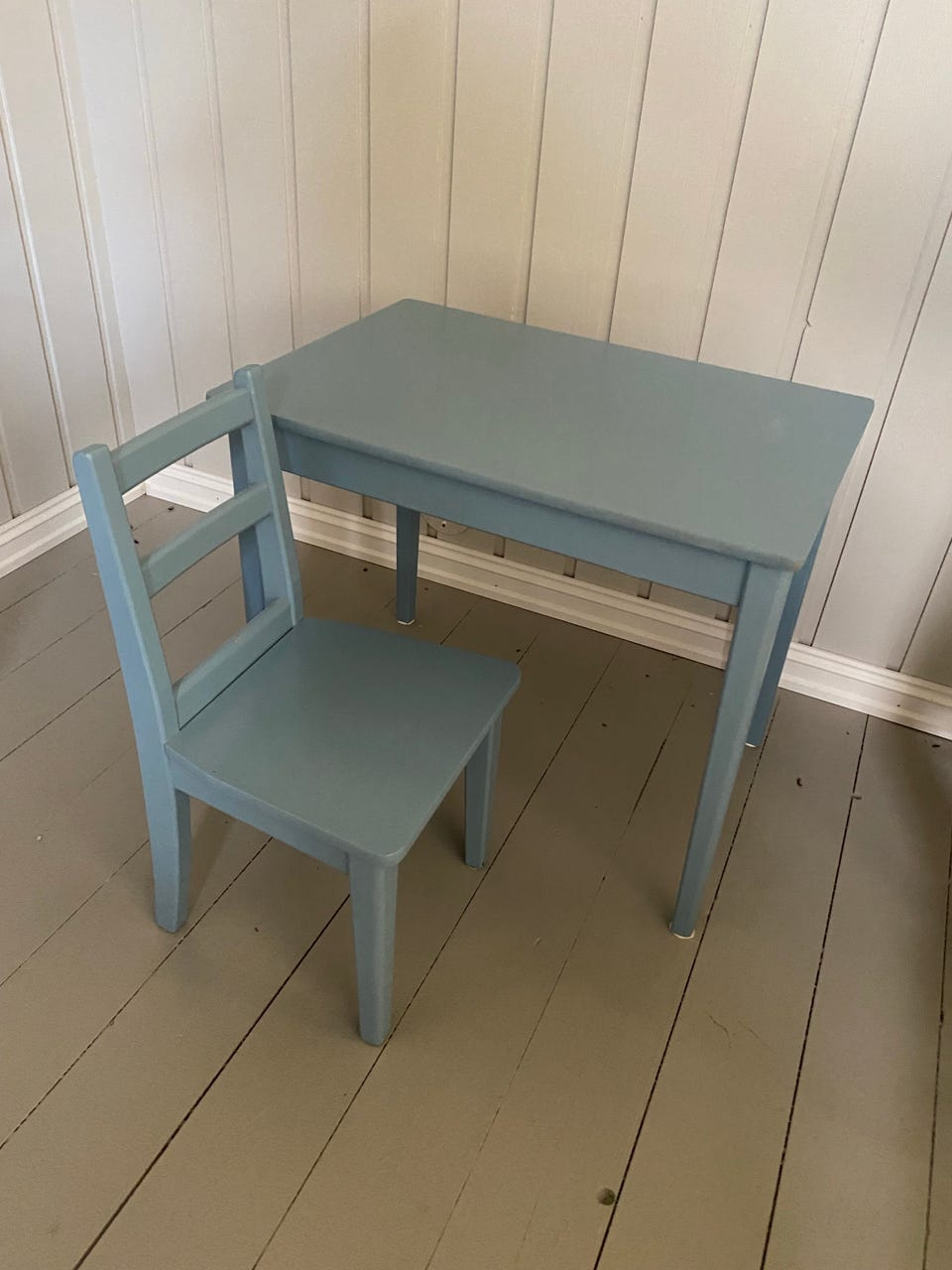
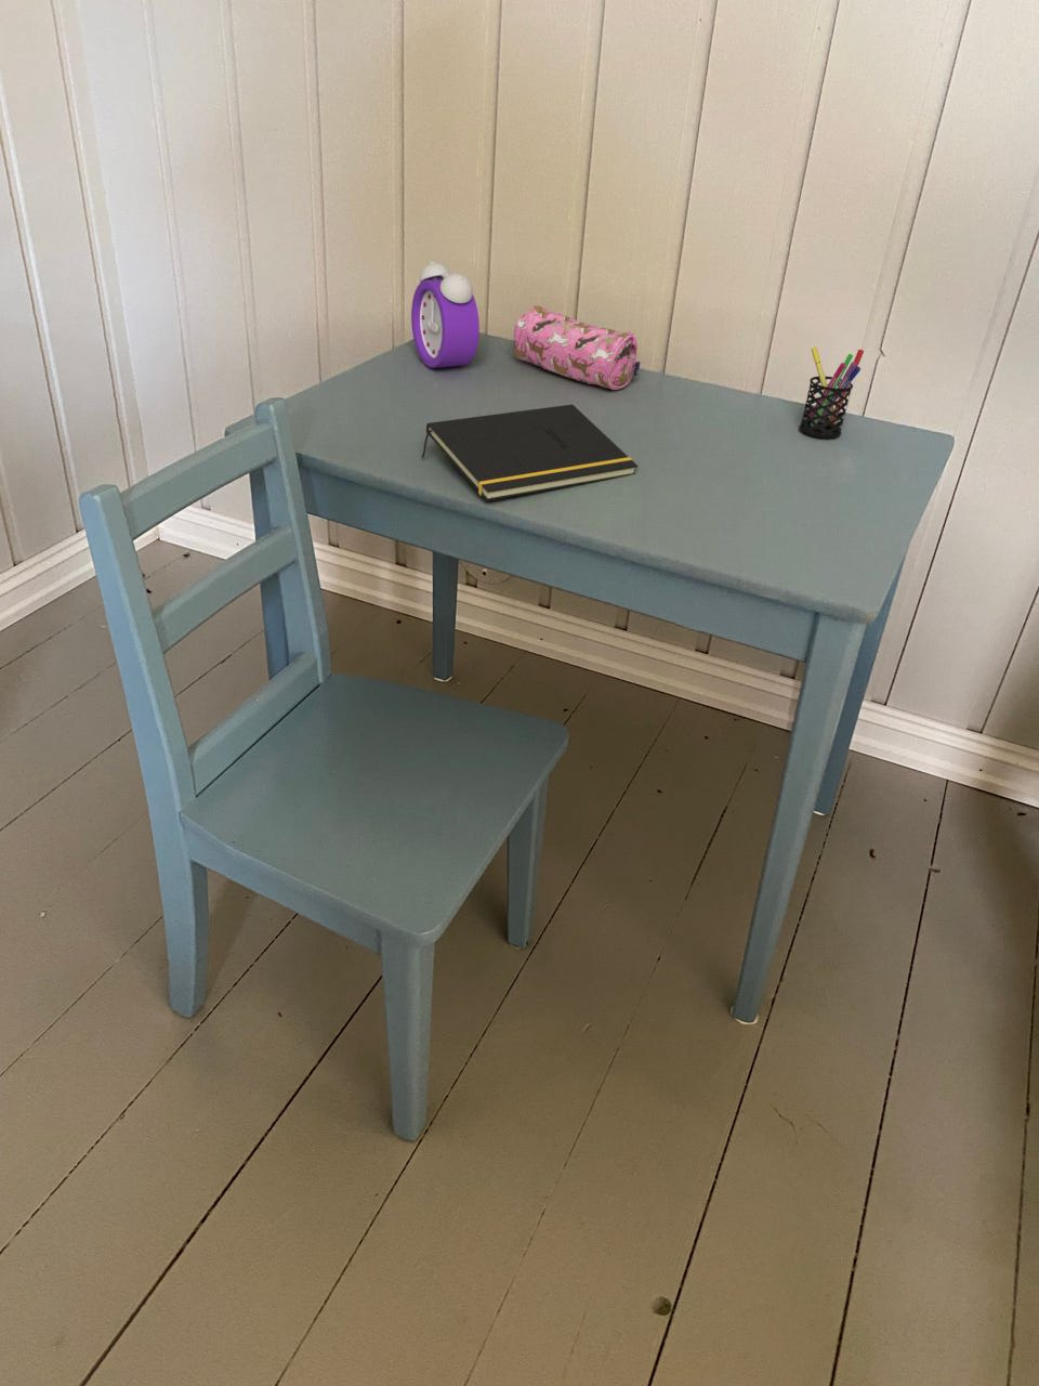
+ notepad (532, 449)
+ pen holder (834, 389)
+ pencil case (575, 347)
+ alarm clock (444, 318)
